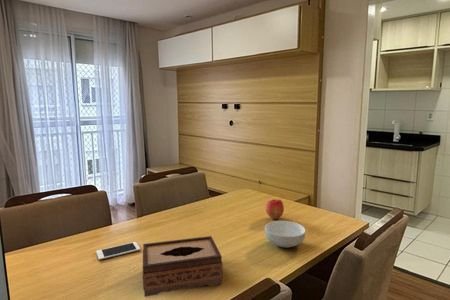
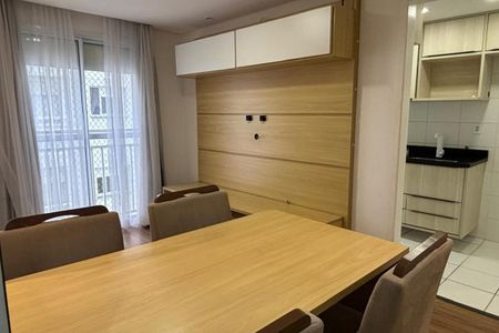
- cell phone (118, 250)
- apple (274, 208)
- tissue box (181, 263)
- cereal bowl (284, 235)
